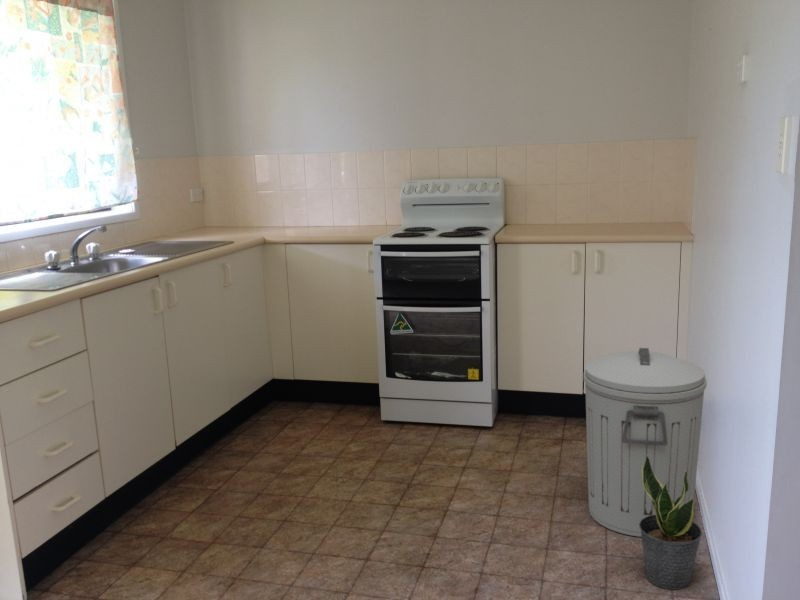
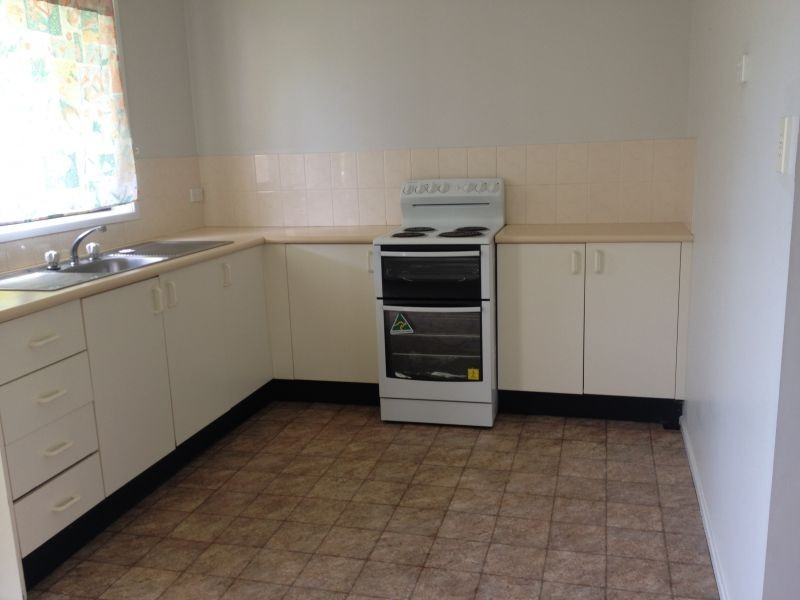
- potted plant (670, 516)
- trash can (641, 433)
